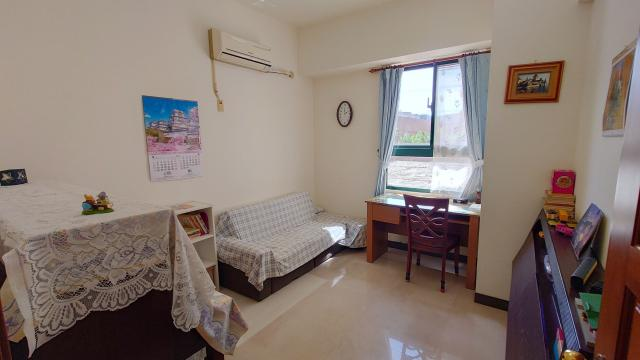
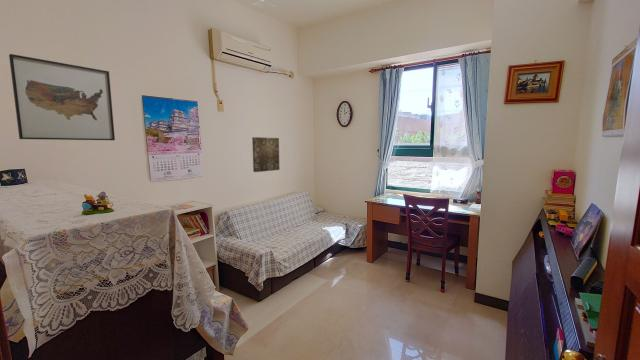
+ wall art (67, 102)
+ wall art (266, 154)
